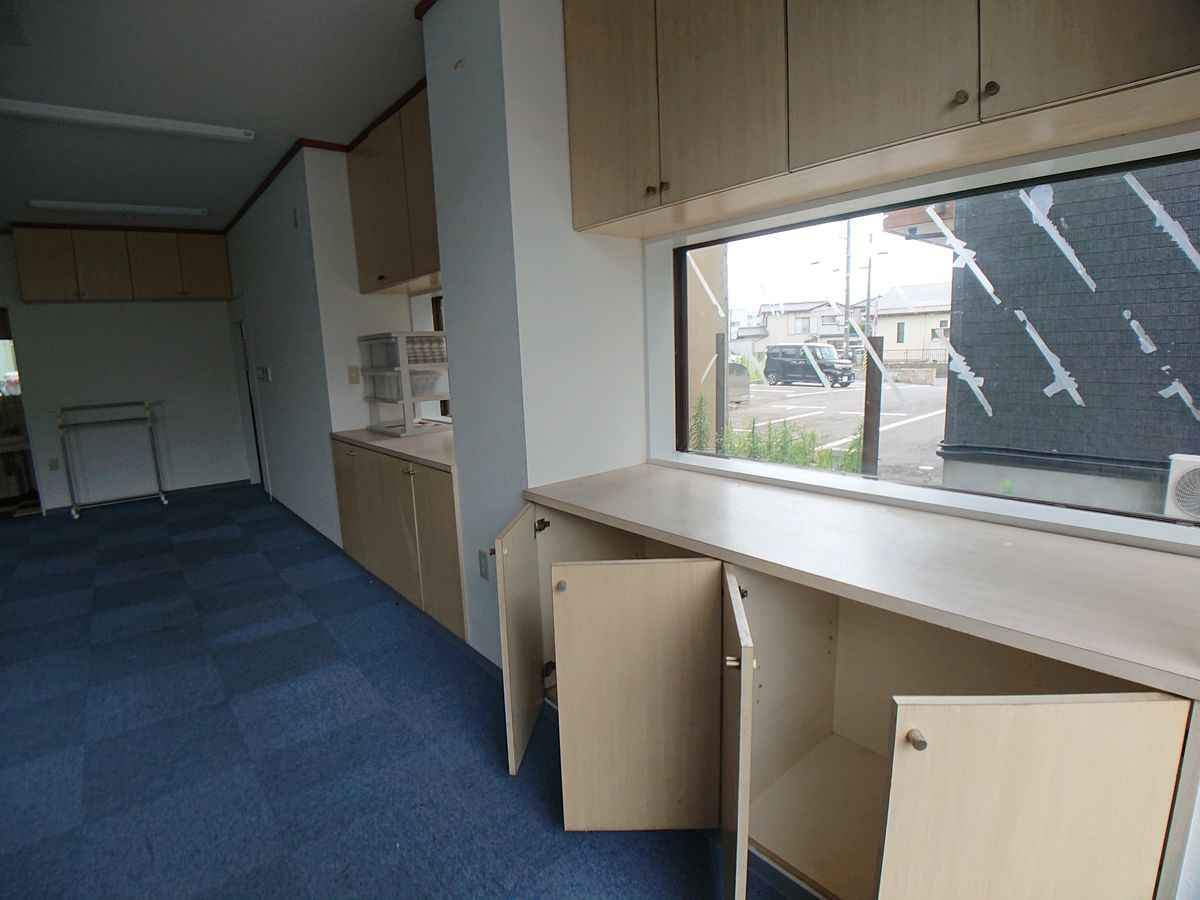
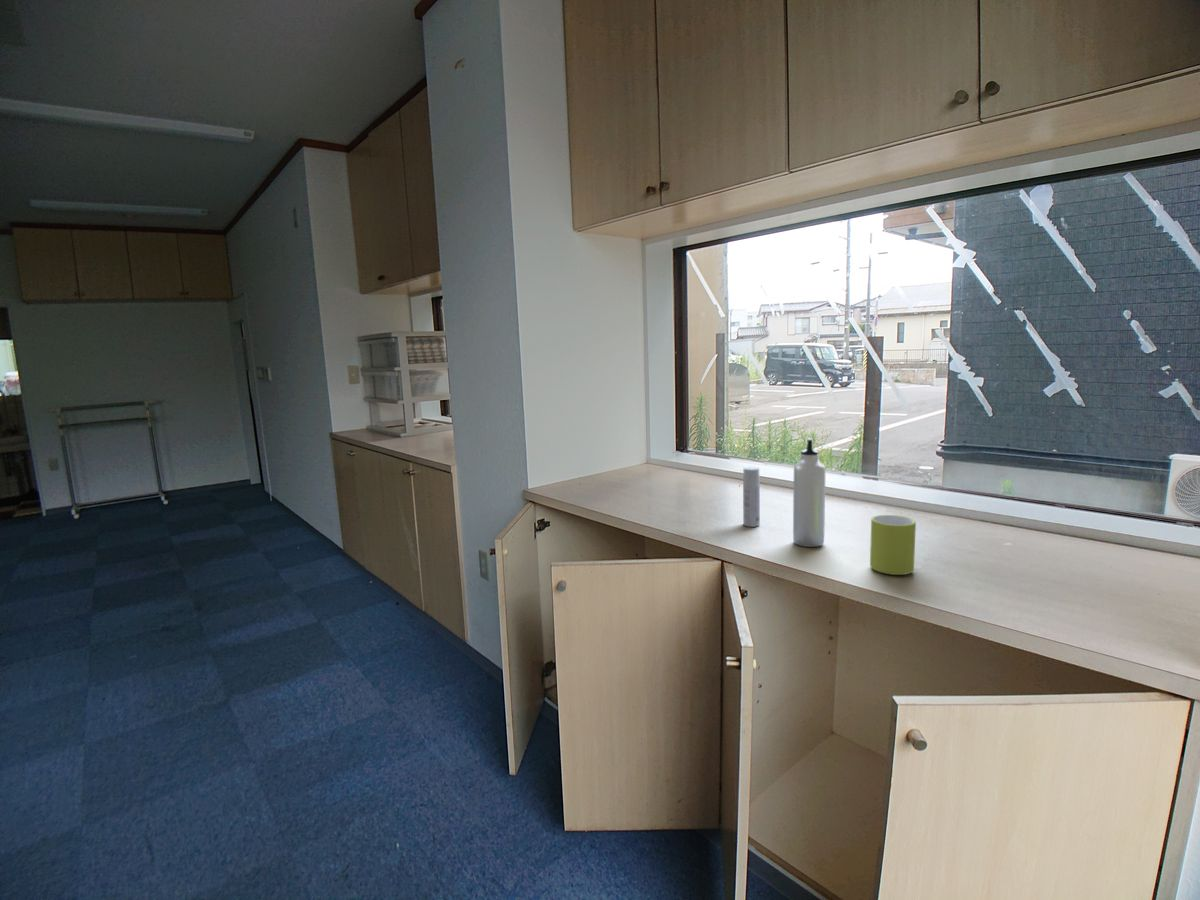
+ water bottle (809, 491)
+ bottle (751, 496)
+ mug (895, 542)
